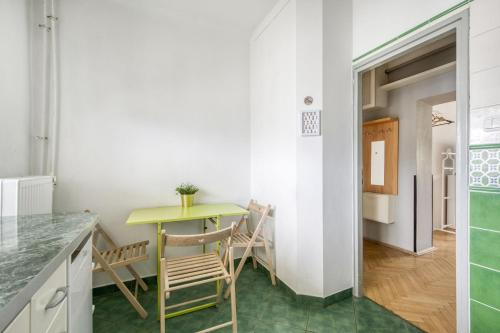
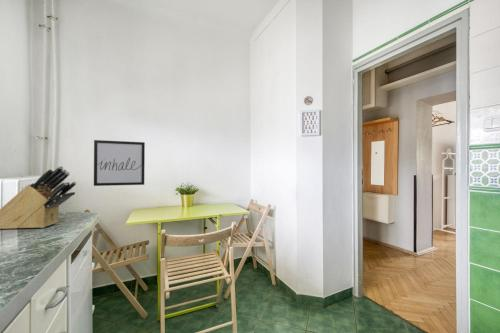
+ knife block (33, 196)
+ wall art (120, 163)
